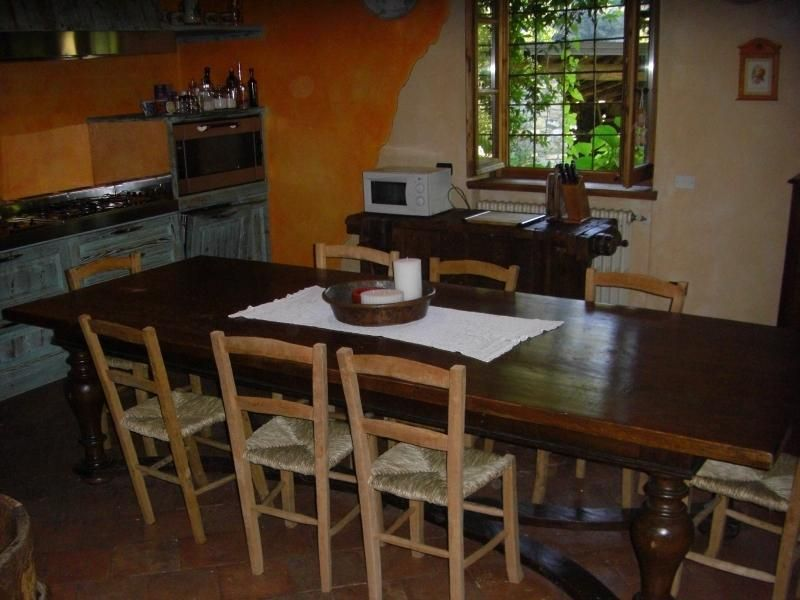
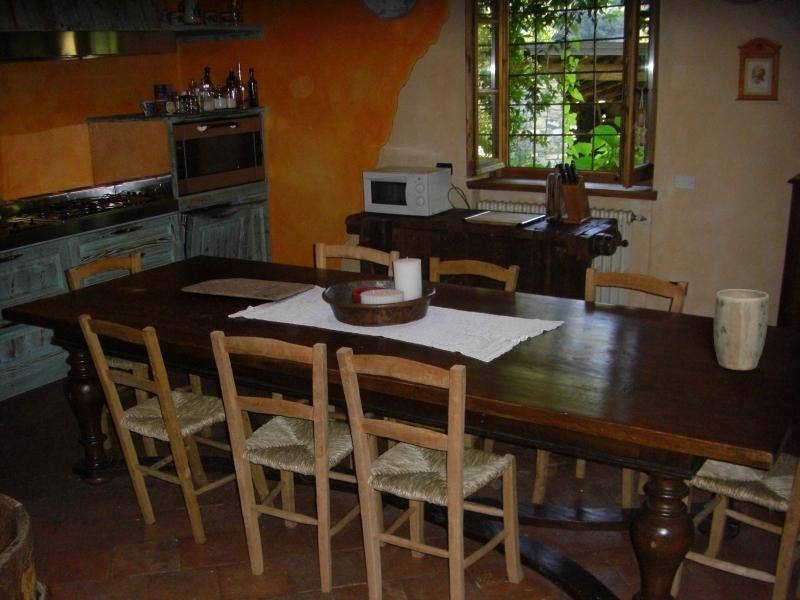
+ plant pot (740, 329)
+ cutting board (248, 288)
